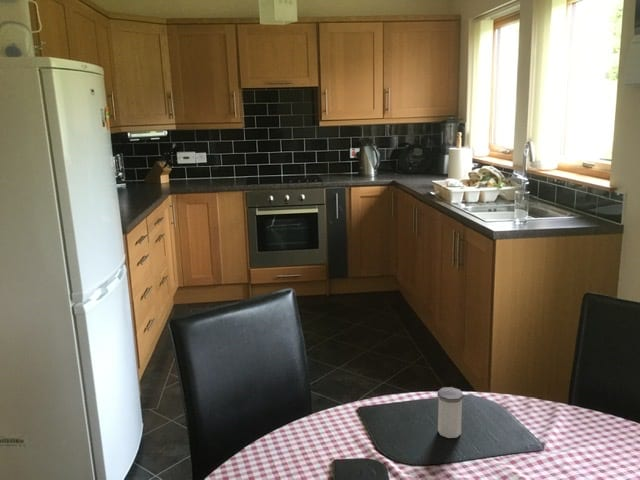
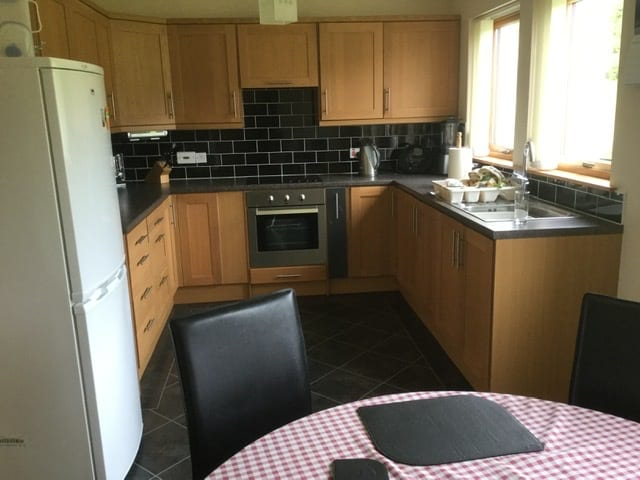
- salt shaker (449, 412)
